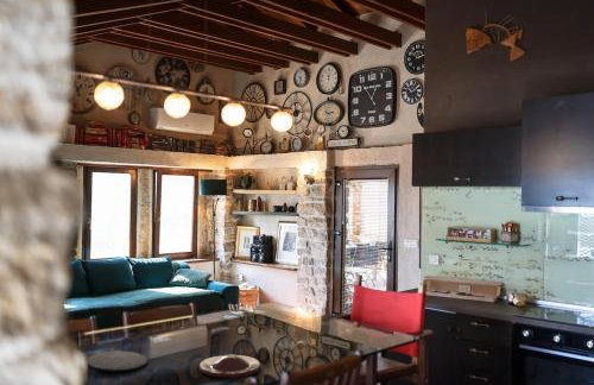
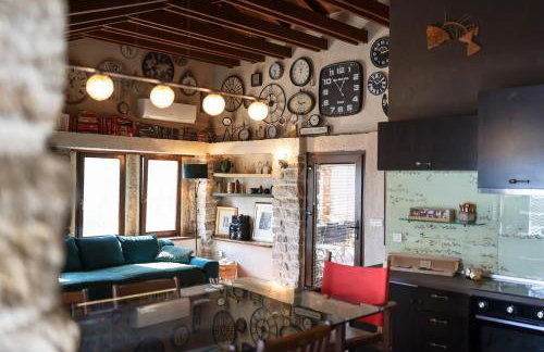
- plate (229, 361)
- plate (116, 360)
